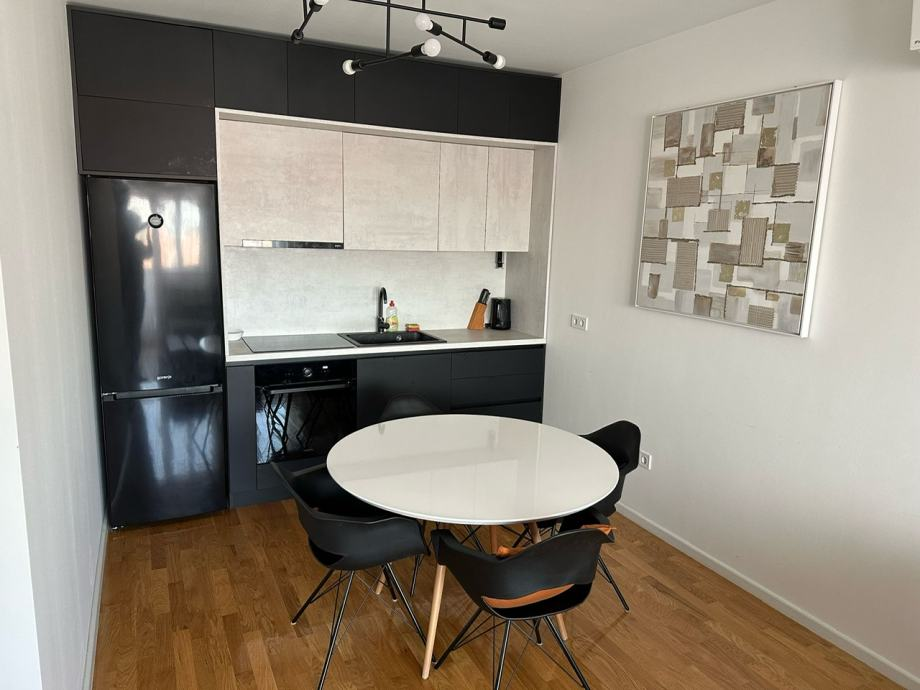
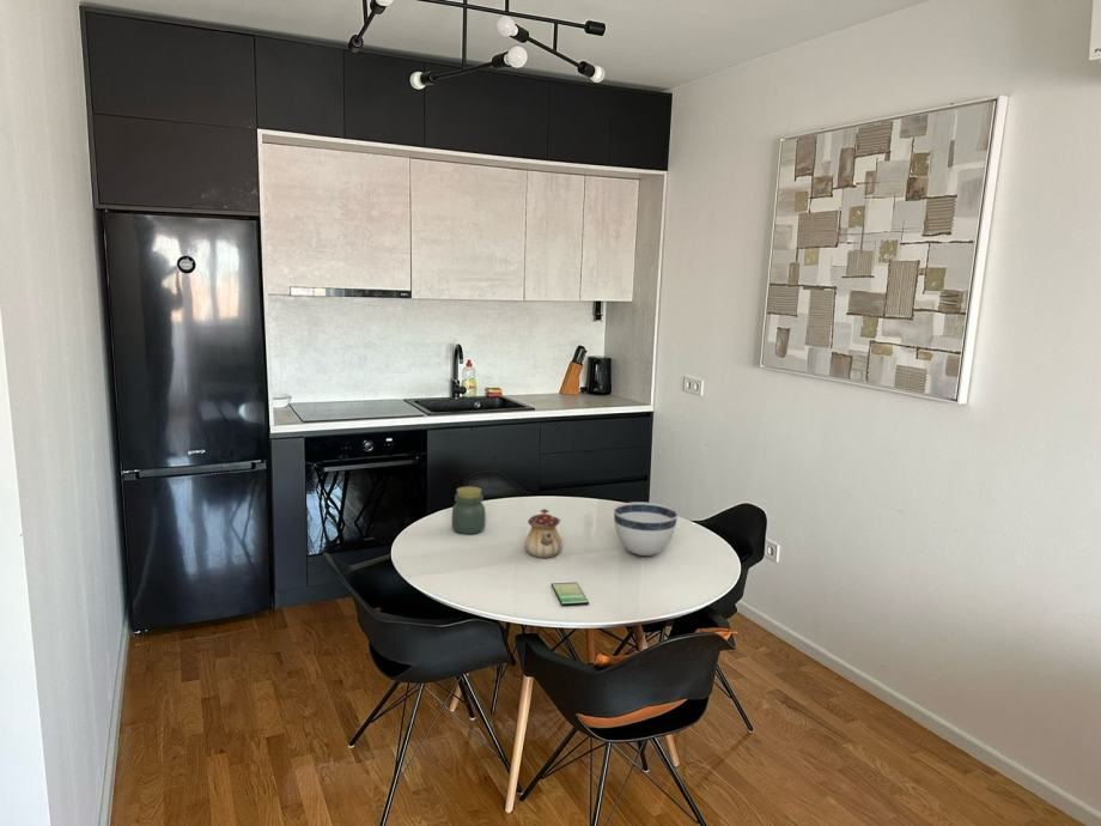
+ smartphone (566, 593)
+ jar (468, 509)
+ teapot (543, 529)
+ bowl (644, 532)
